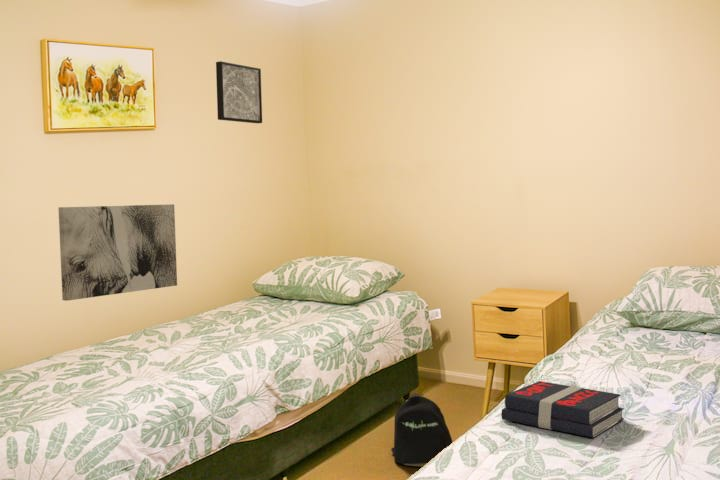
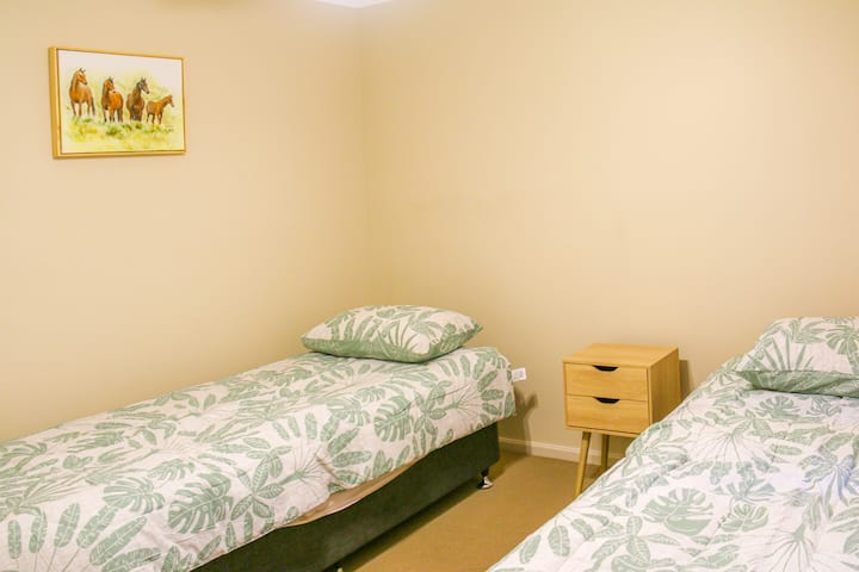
- wall art (239, 93)
- backpack (420, 424)
- wall art (121, 249)
- book (562, 407)
